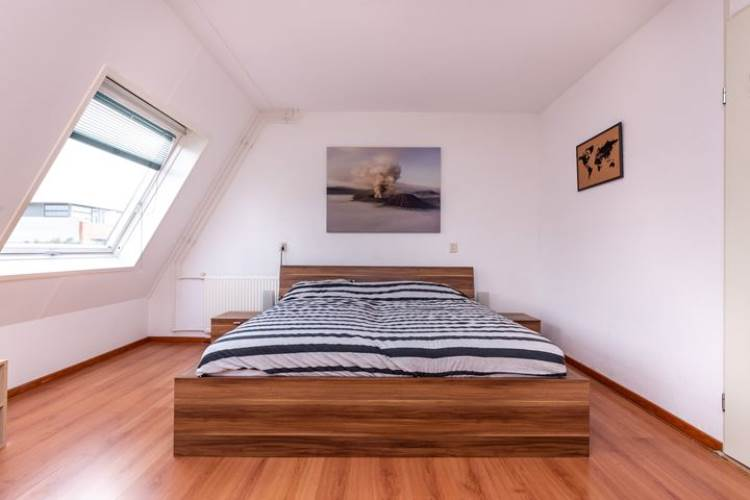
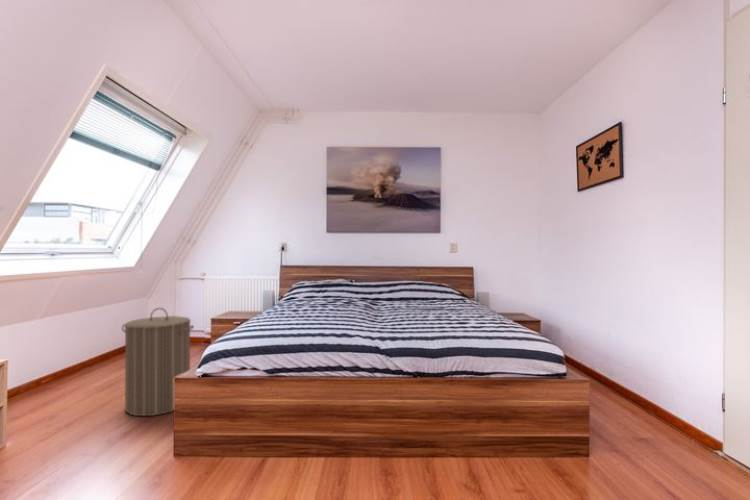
+ laundry hamper (158, 356)
